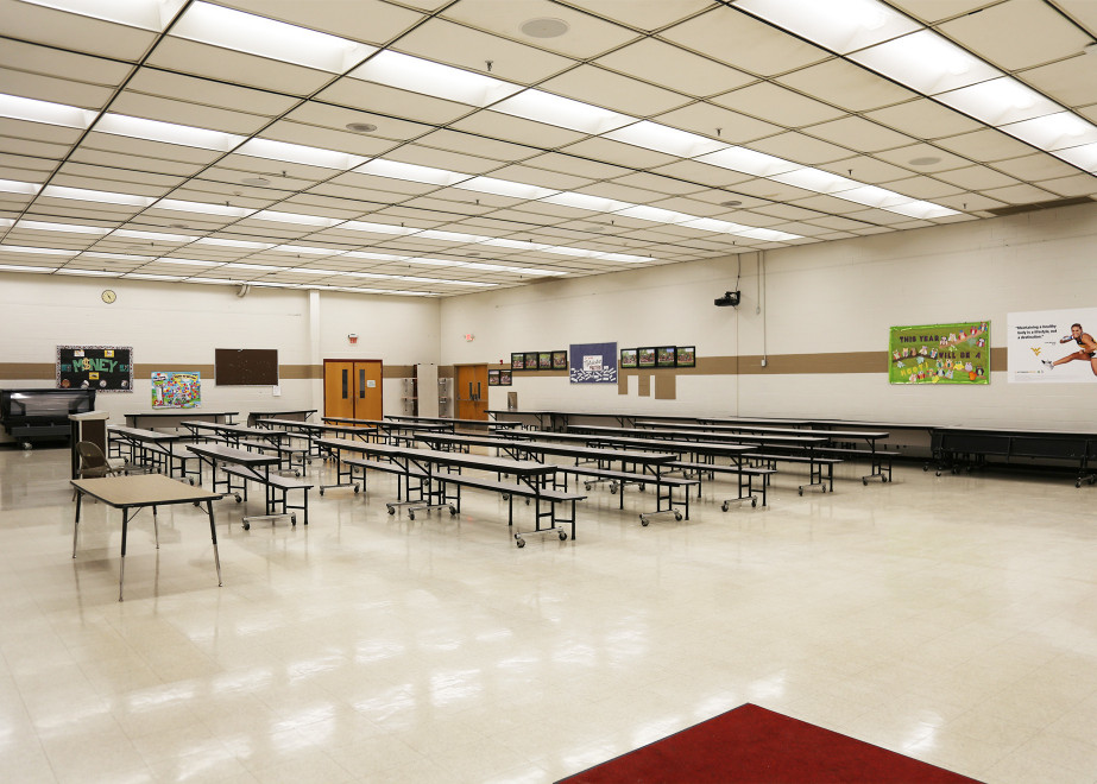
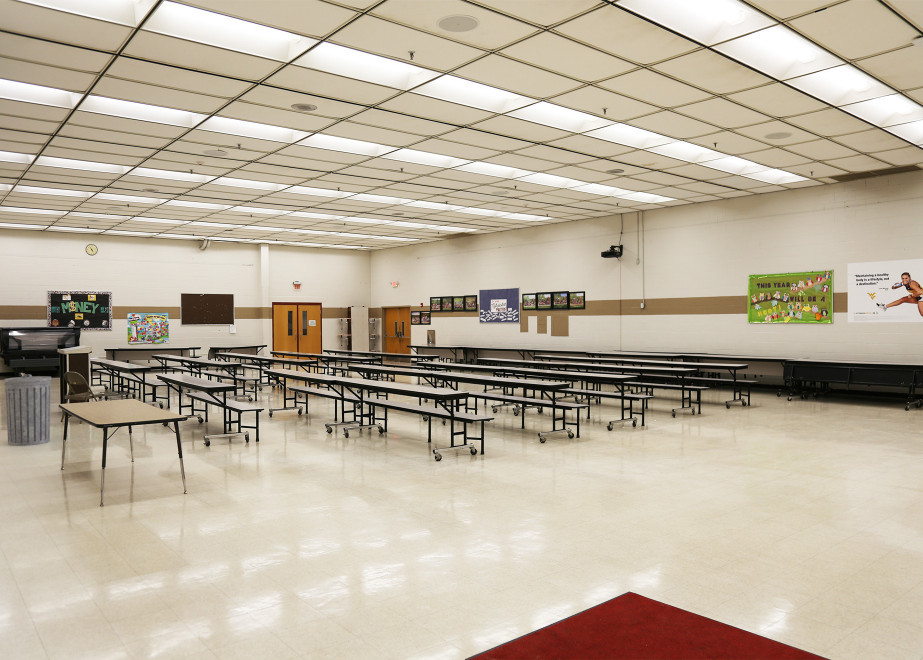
+ trash can (28, 408)
